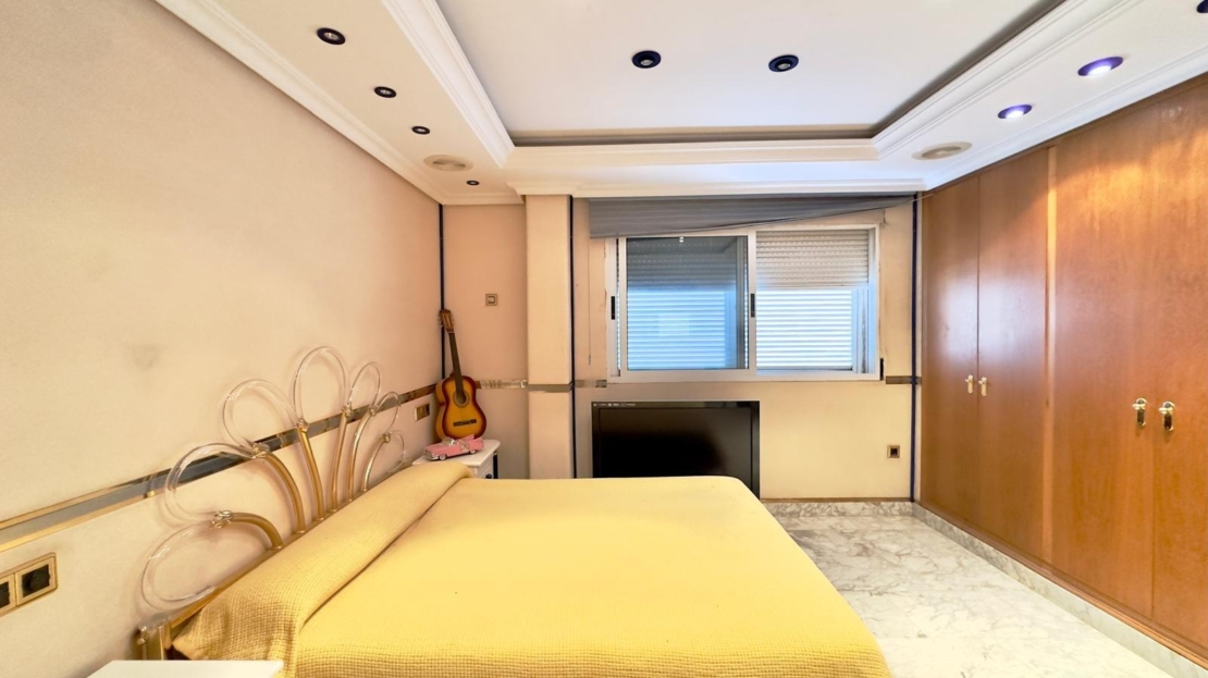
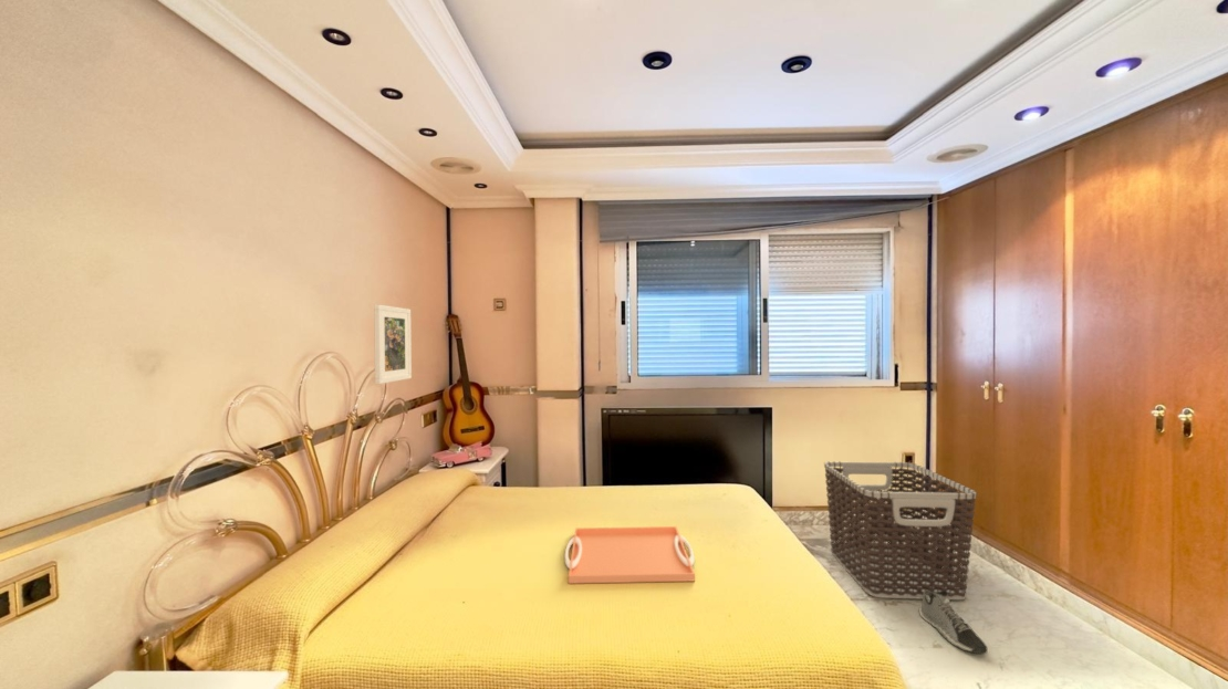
+ sneaker (949, 615)
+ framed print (394, 344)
+ serving tray (628, 551)
+ clothes hamper (892, 524)
